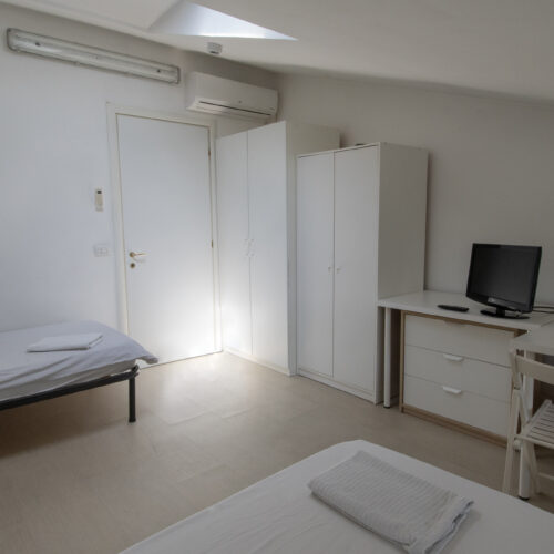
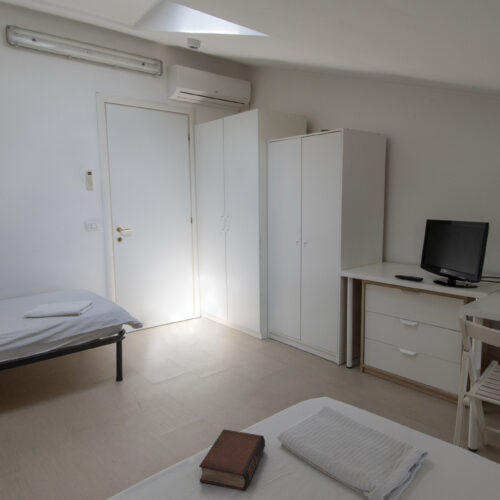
+ book (234, 457)
